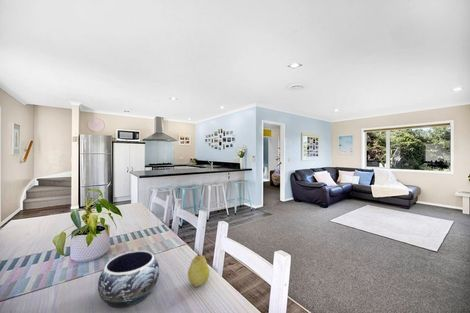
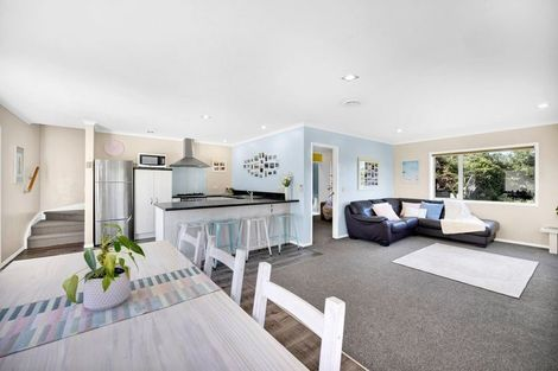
- fruit (199, 268)
- decorative bowl (130, 276)
